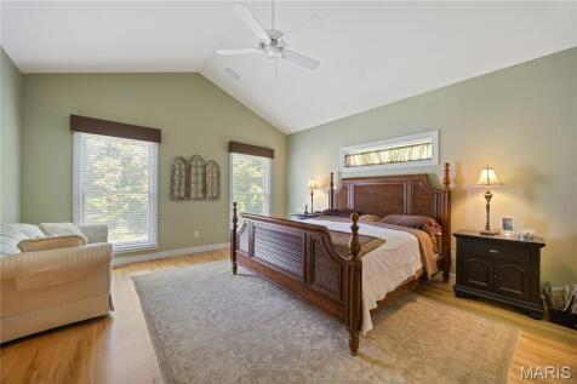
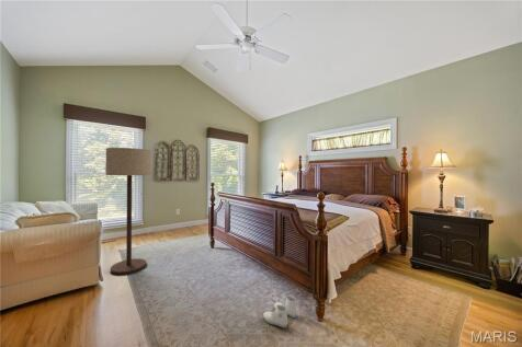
+ boots (280, 308)
+ floor lamp (128, 208)
